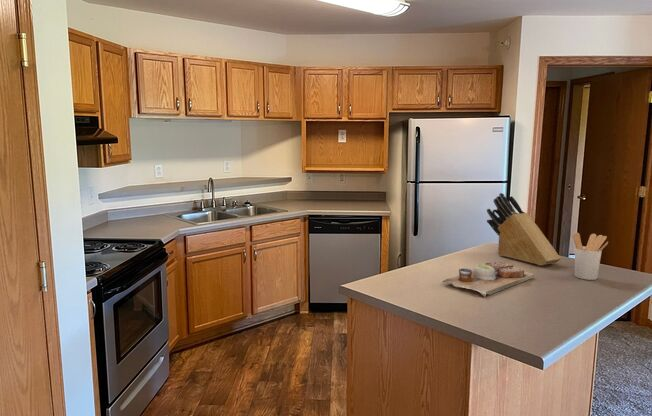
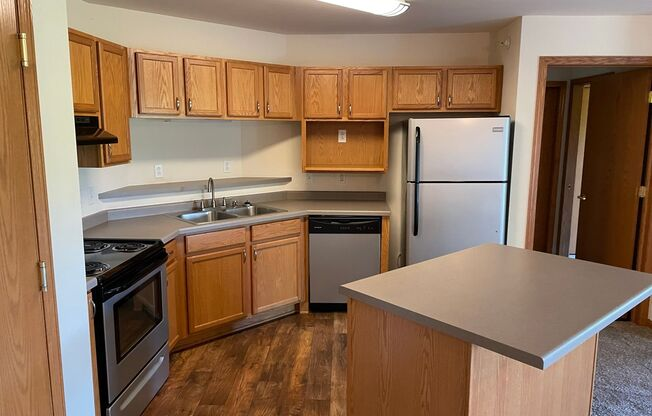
- knife block (521, 226)
- cutting board (490, 273)
- utensil holder (590, 255)
